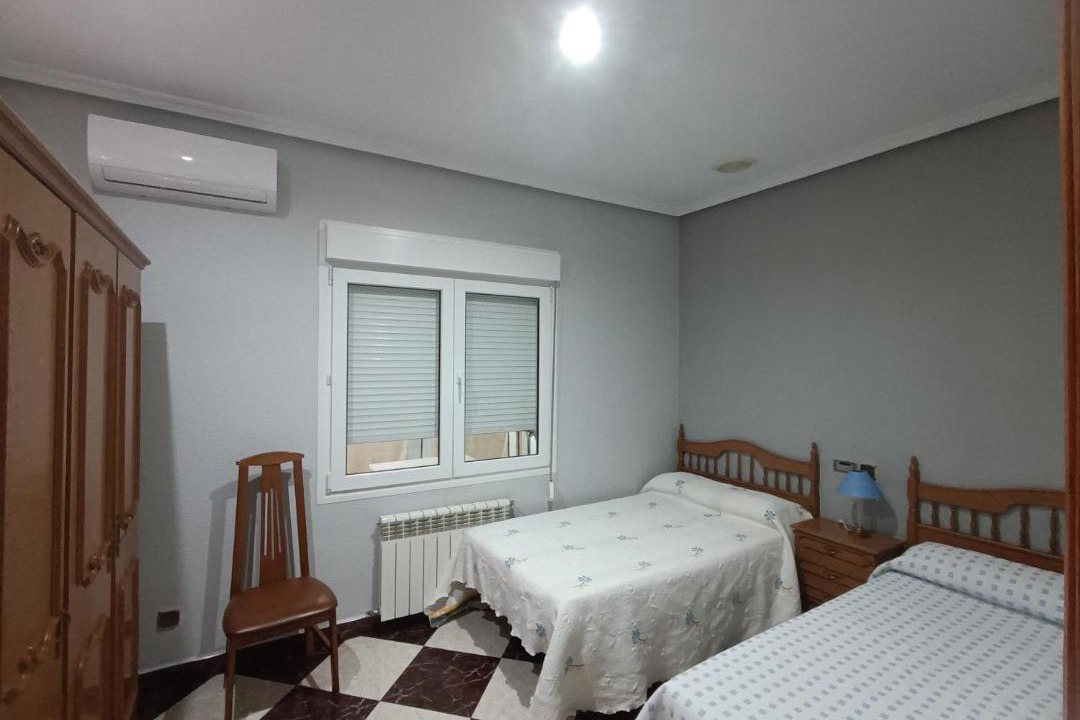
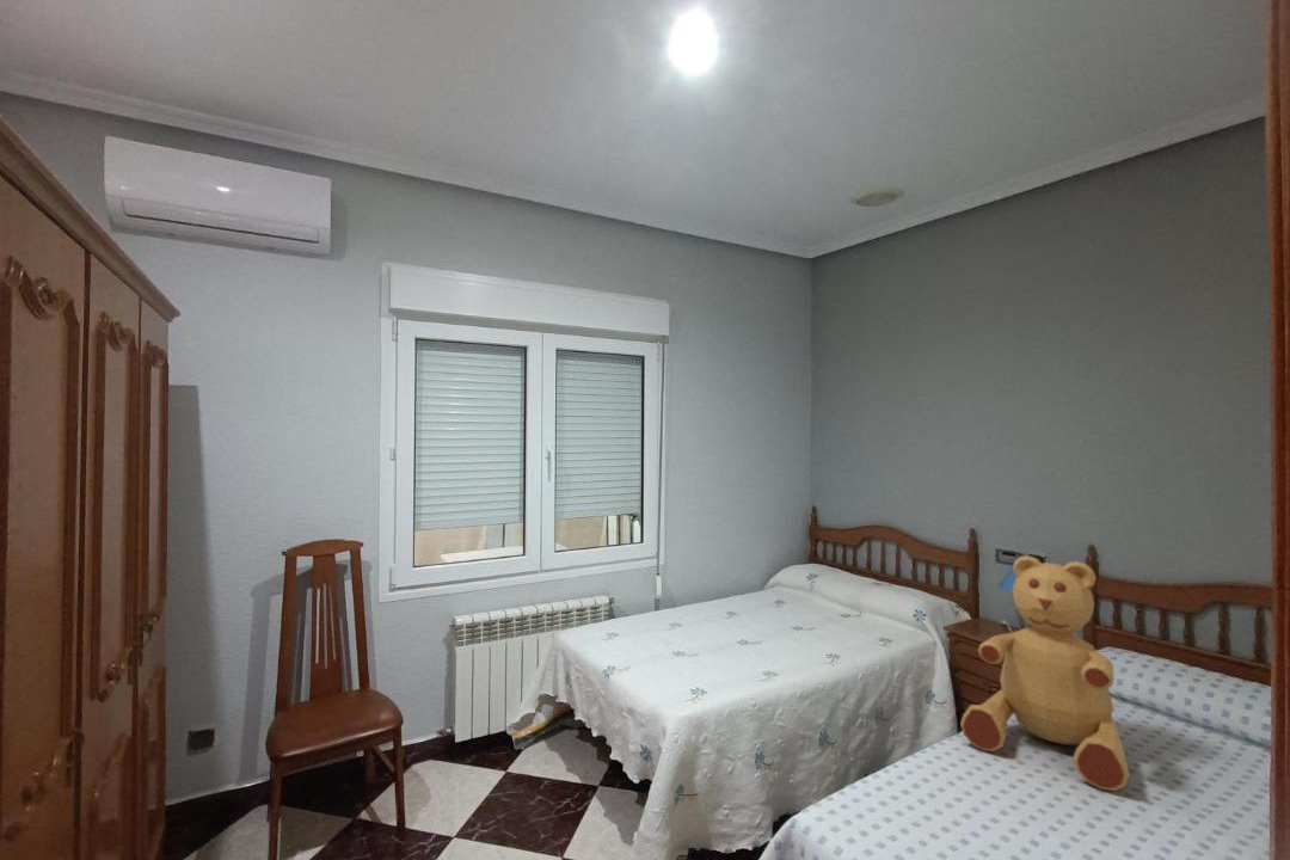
+ teddy bear (1050, 652)
